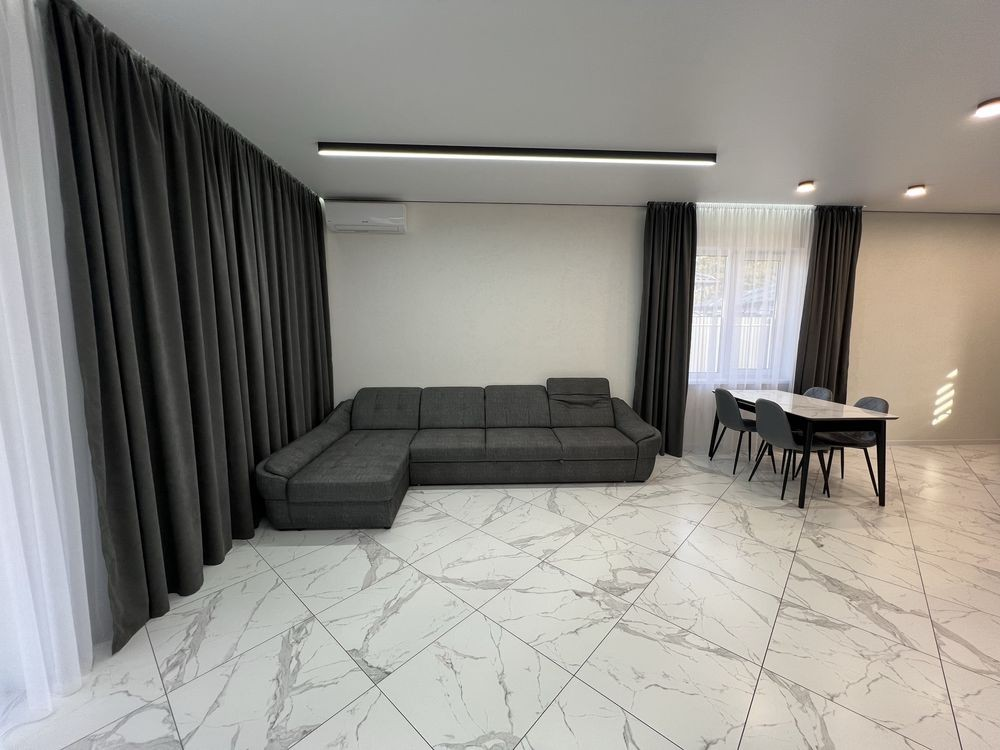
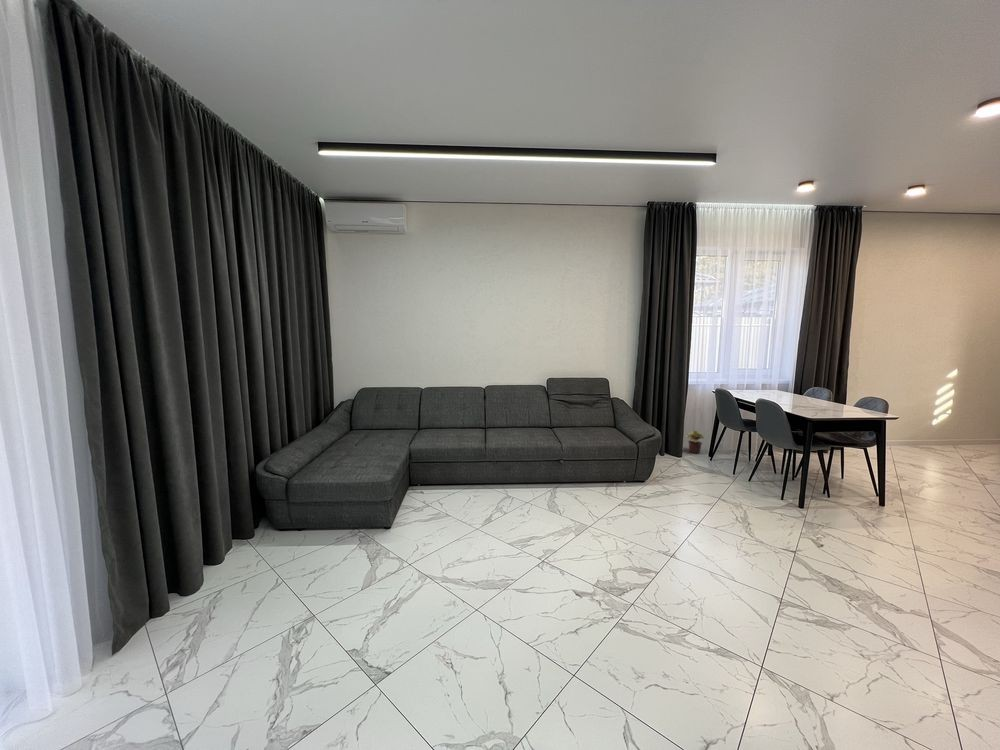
+ potted plant (693, 440)
